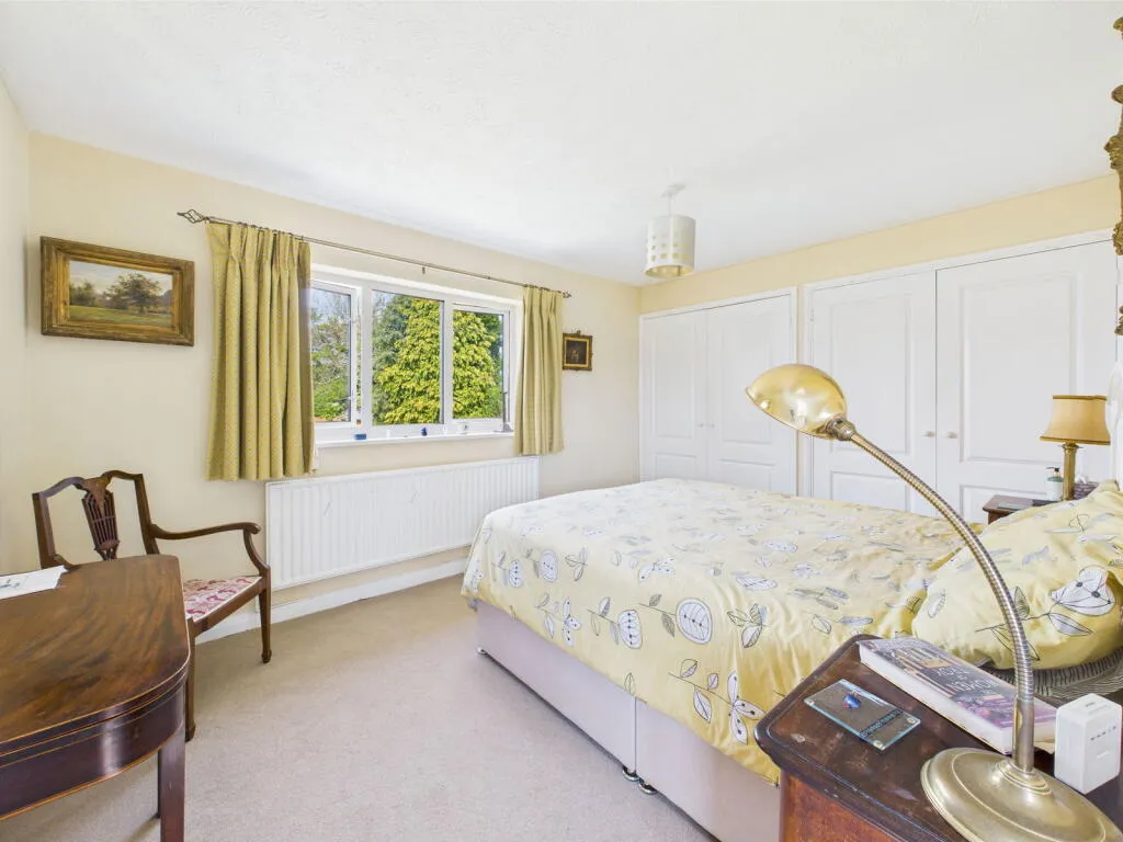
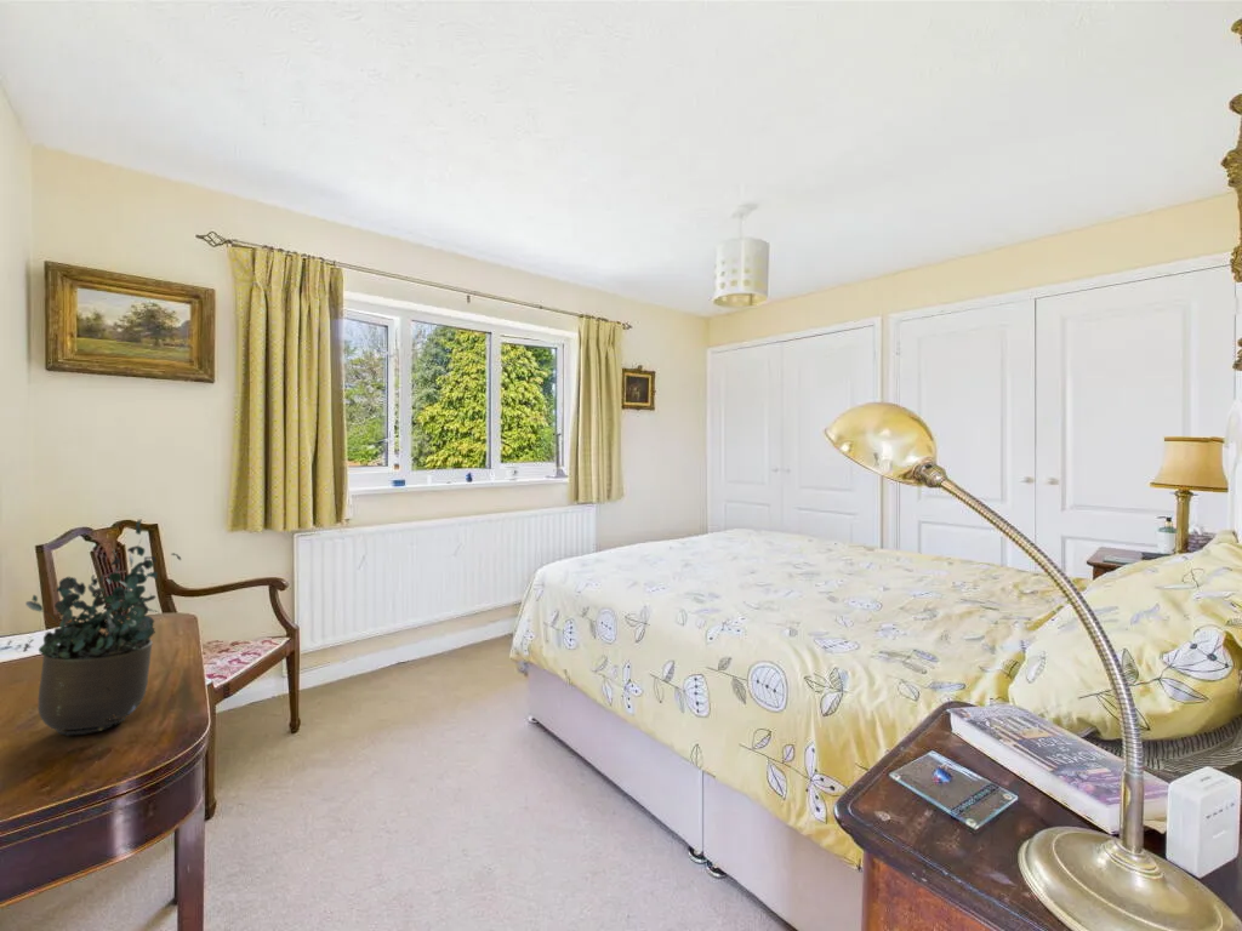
+ potted plant (110, 622)
